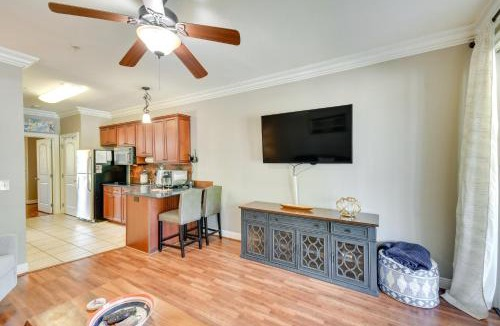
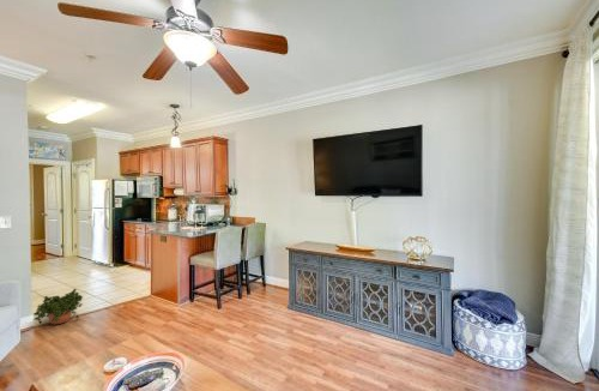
+ potted plant (59, 308)
